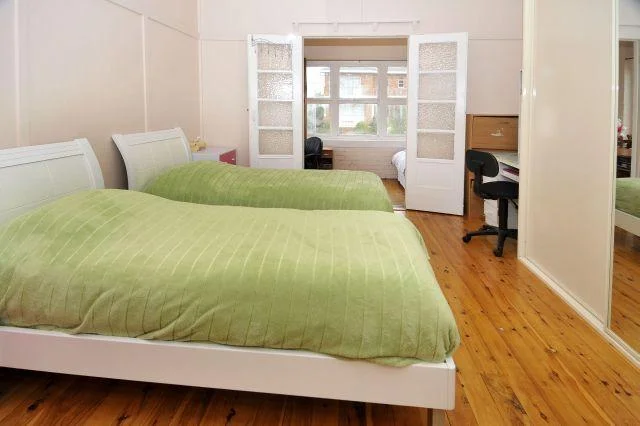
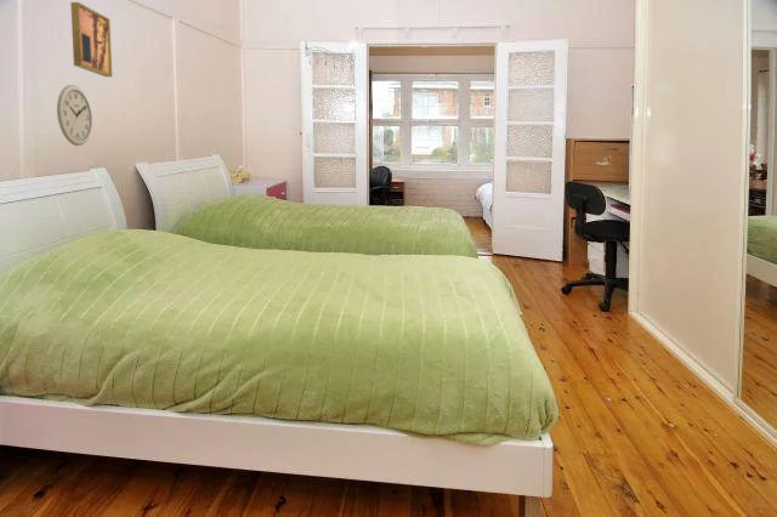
+ wall art (92, 41)
+ wall clock (75, 115)
